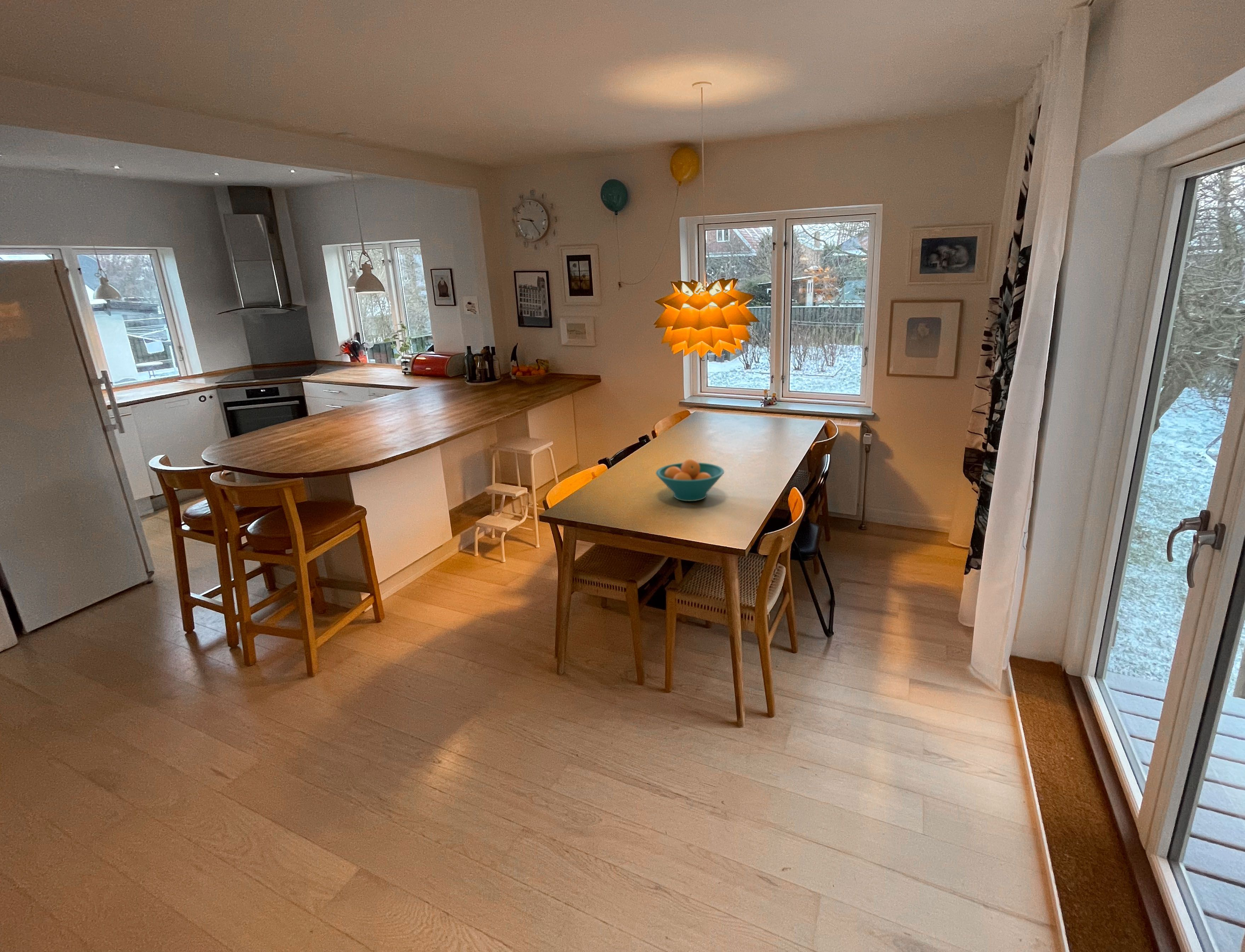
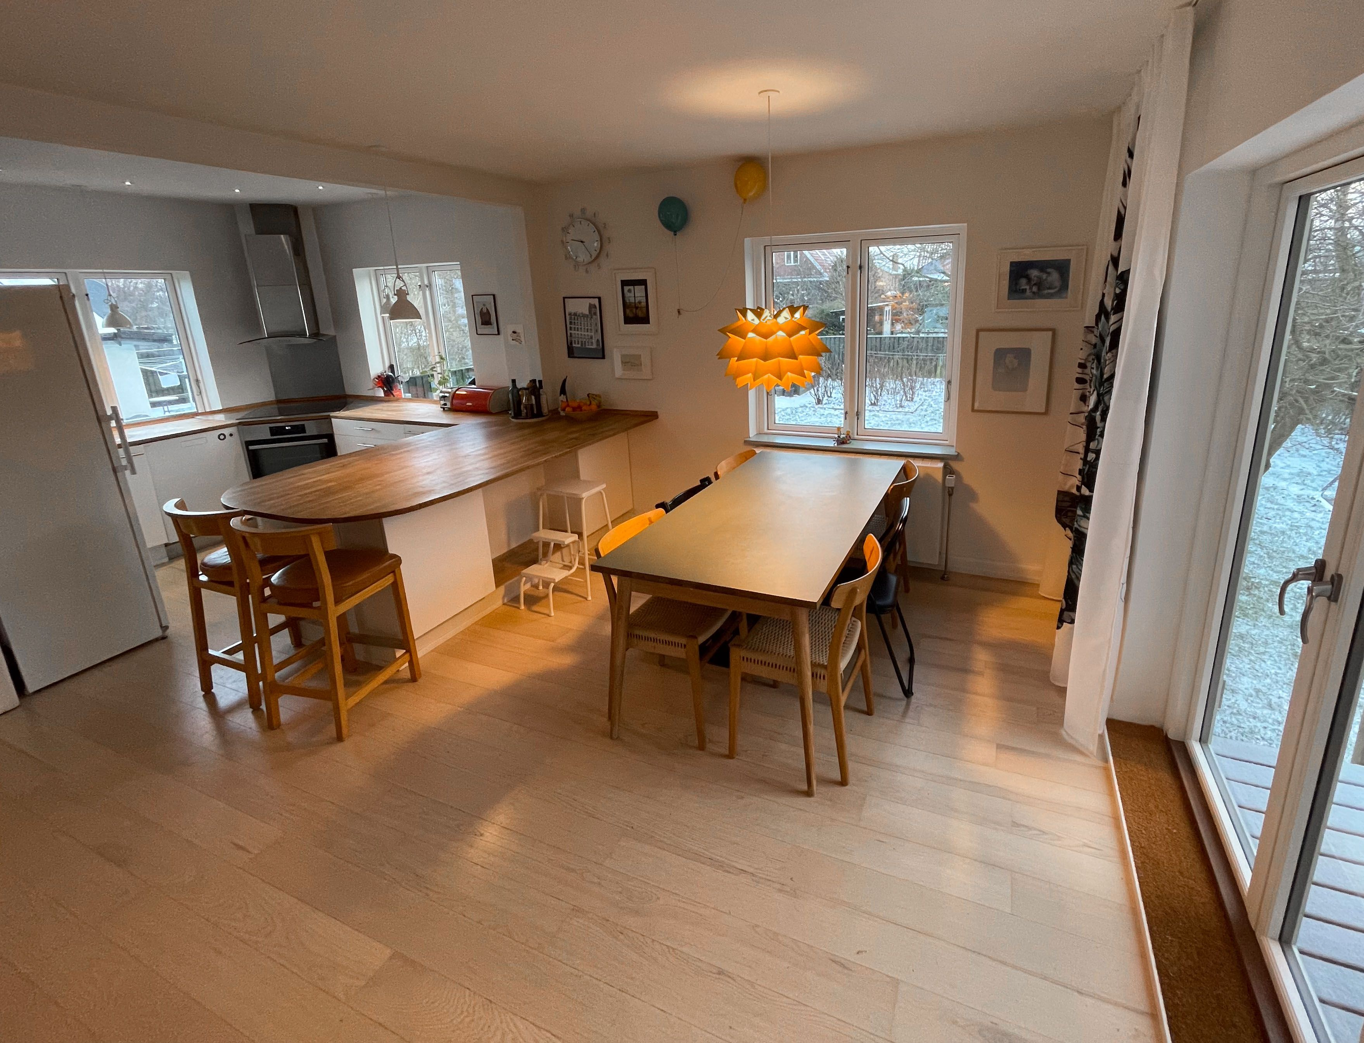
- fruit bowl (690, 478)
